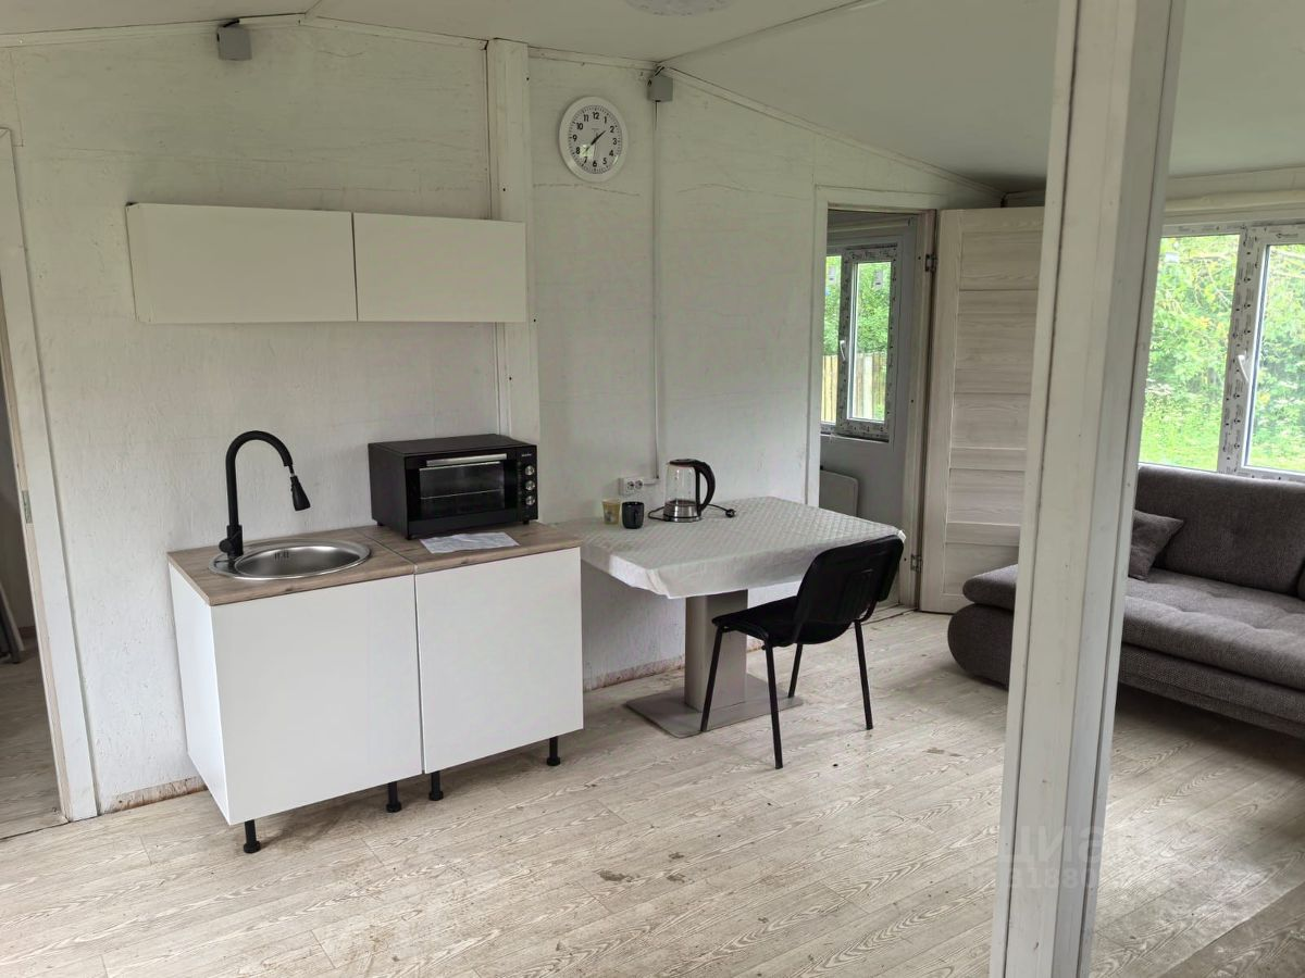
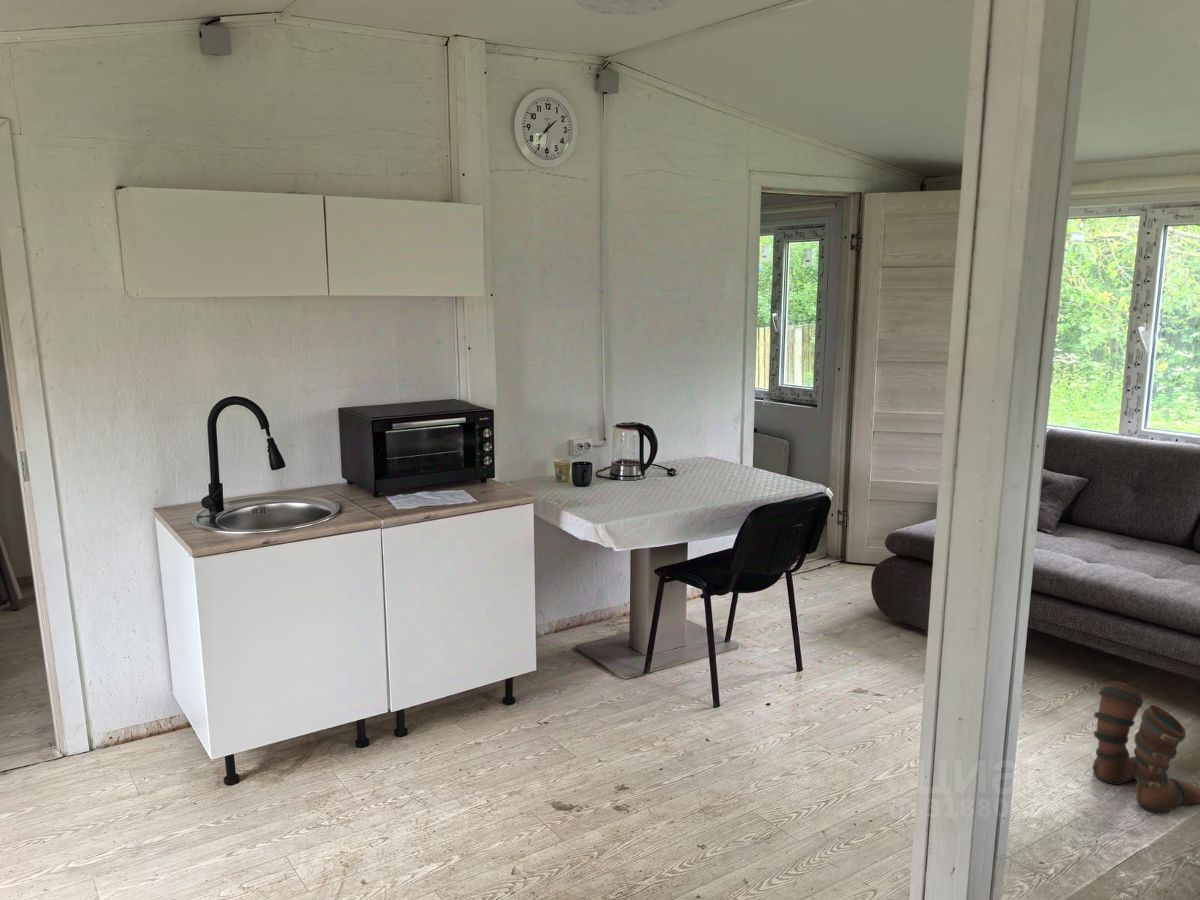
+ boots (1140, 735)
